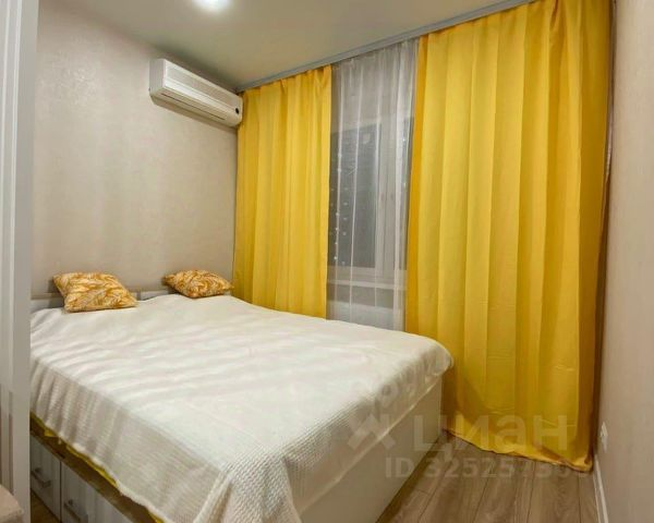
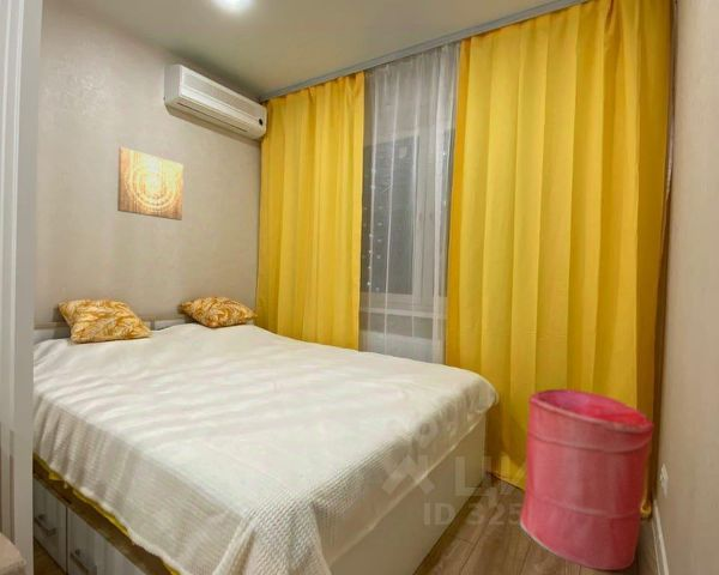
+ laundry hamper (581, 467)
+ wall art (152, 186)
